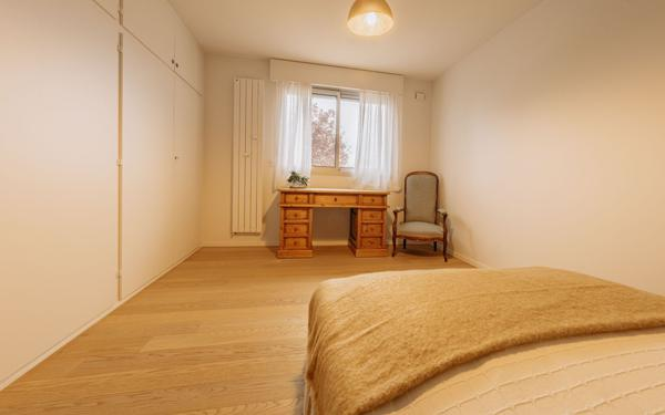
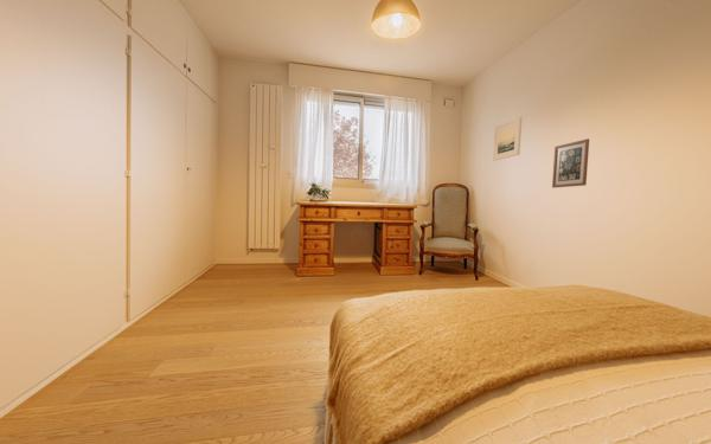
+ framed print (506, 140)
+ wall art (569, 165)
